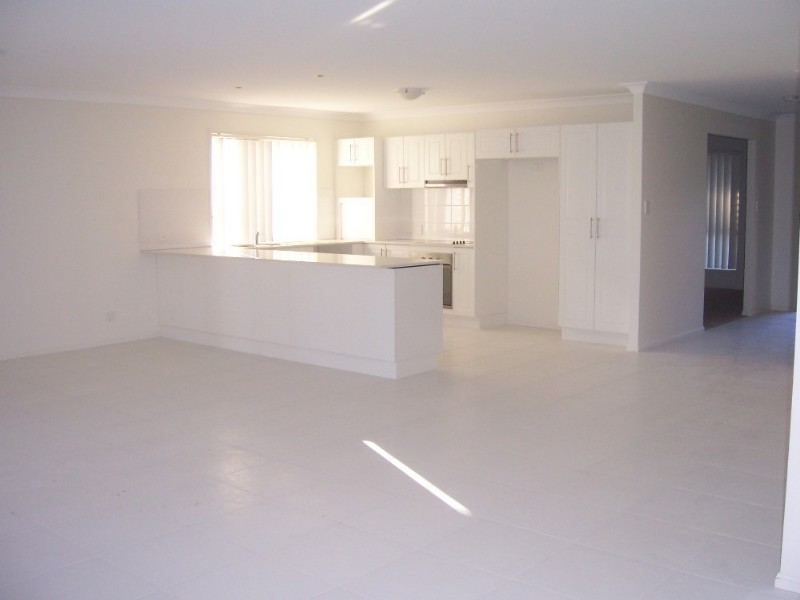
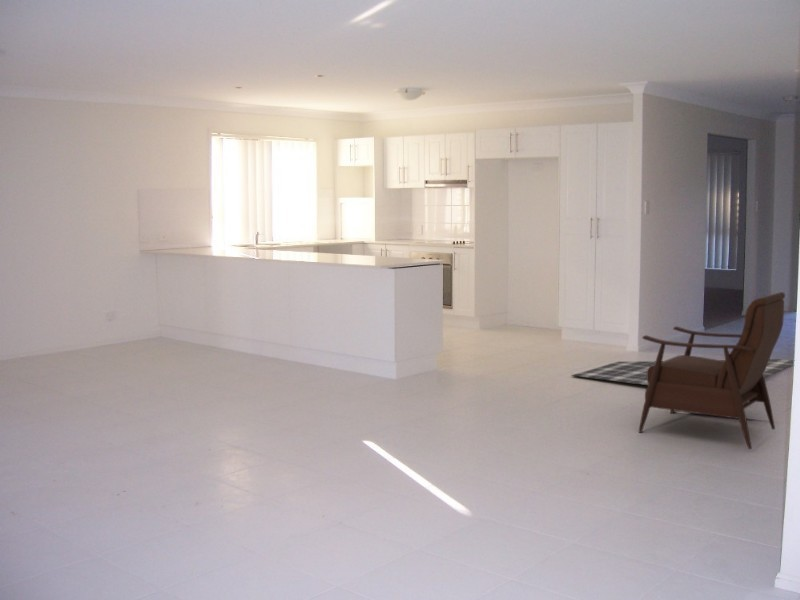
+ rug (662, 361)
+ armchair (712, 362)
